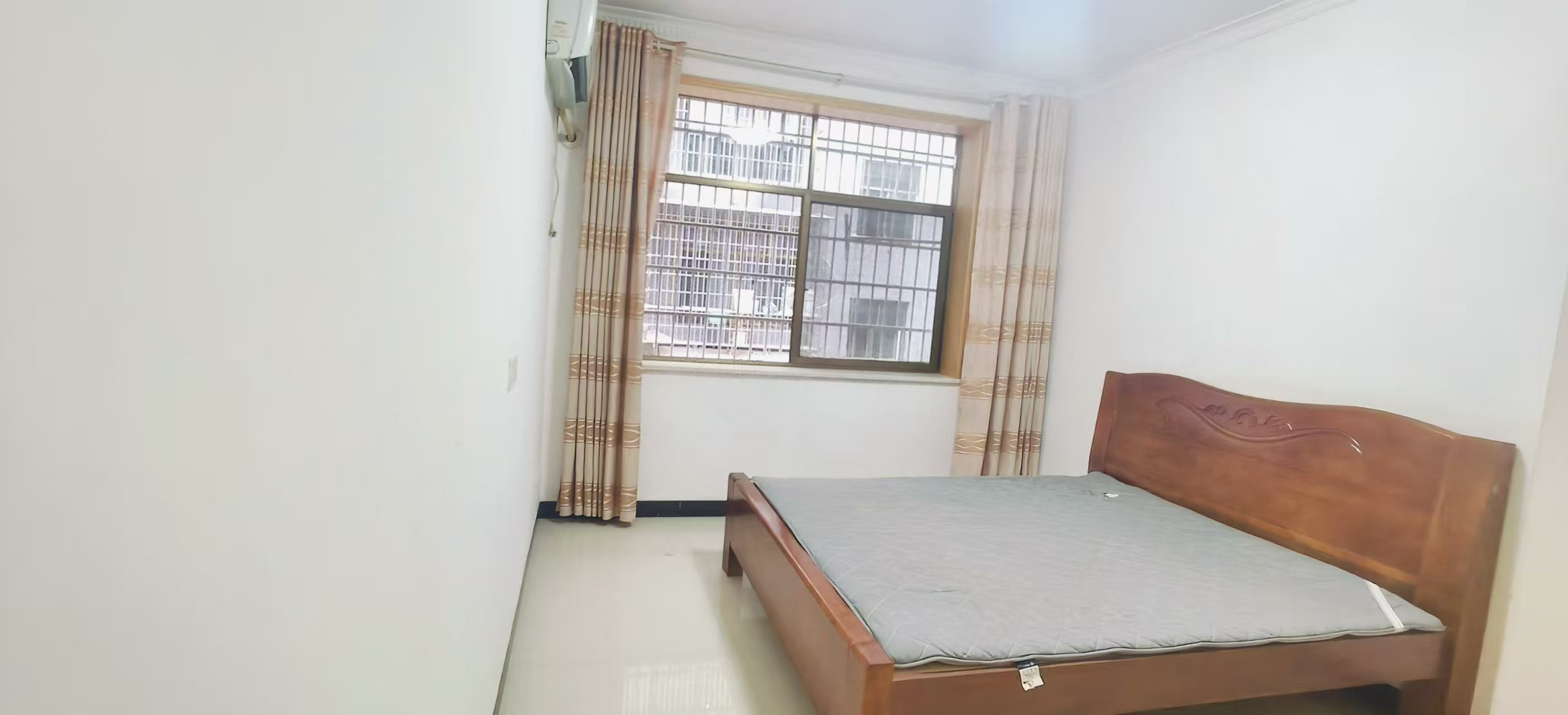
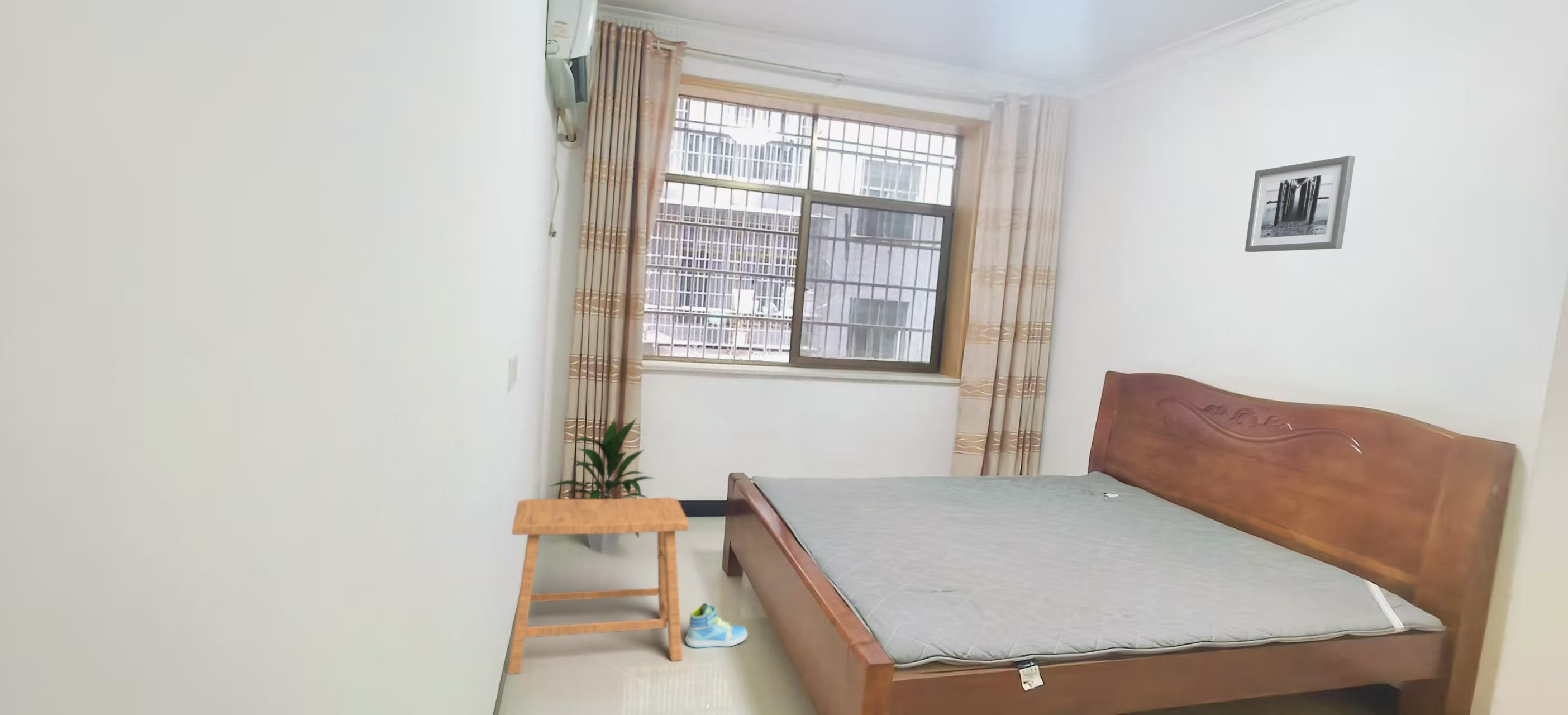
+ sneaker (718, 623)
+ wall art (1296, 207)
+ indoor plant (607, 486)
+ stool (600, 590)
